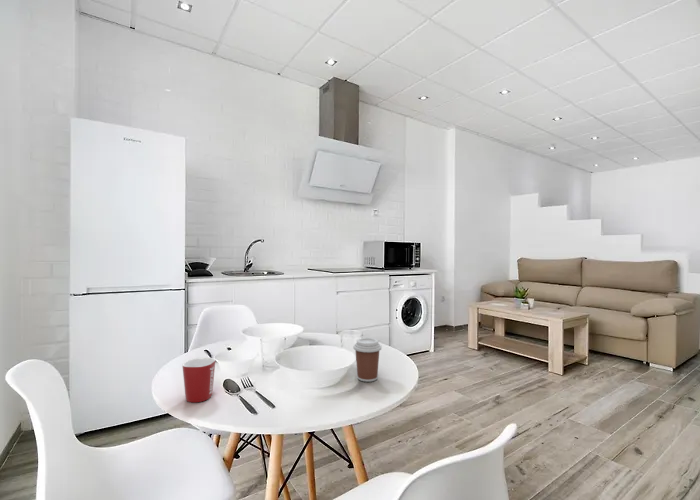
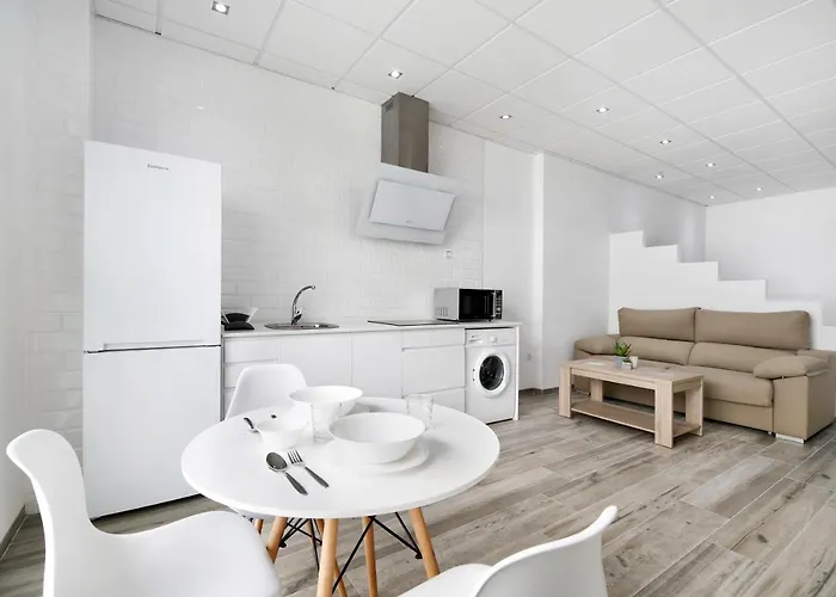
- coffee cup (367, 359)
- mug (202, 376)
